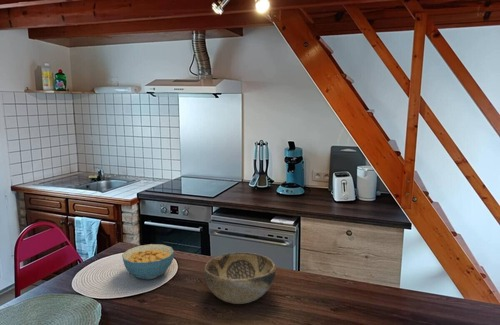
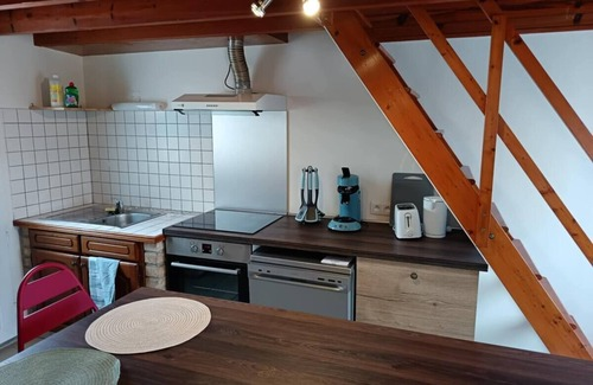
- cereal bowl (148, 264)
- decorative bowl (240, 281)
